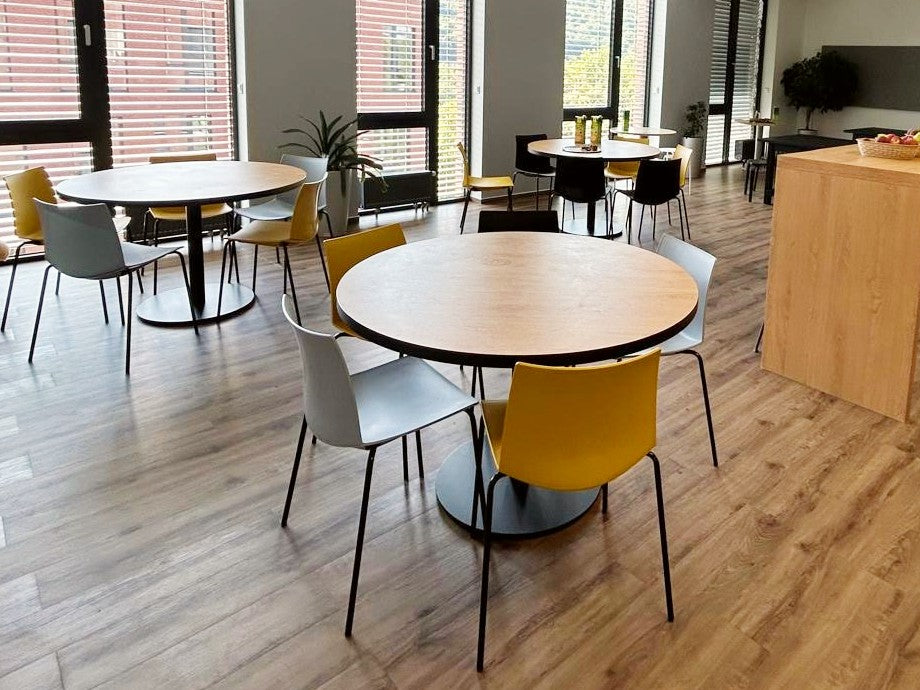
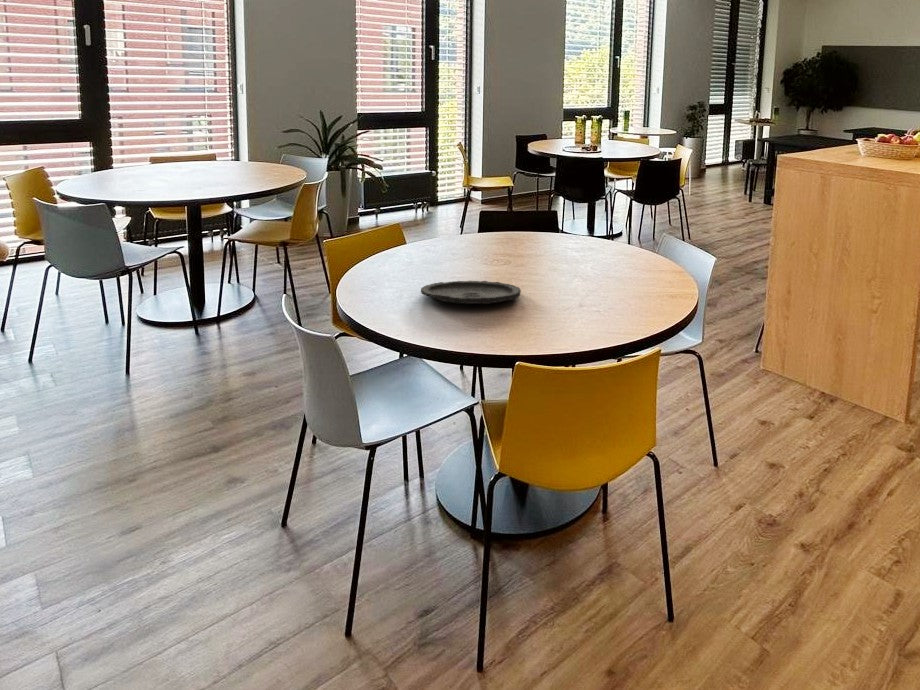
+ plate (470, 292)
